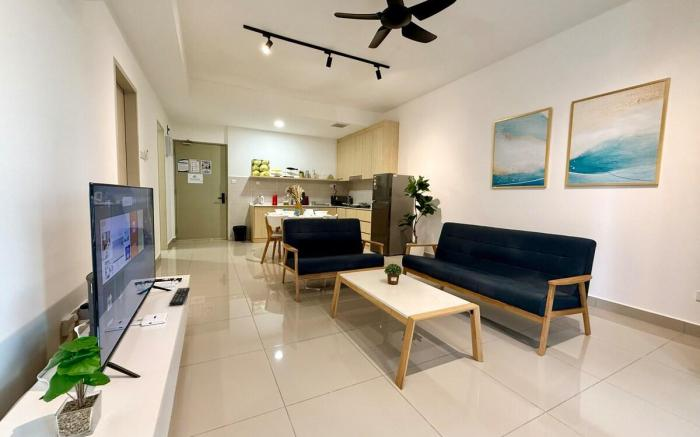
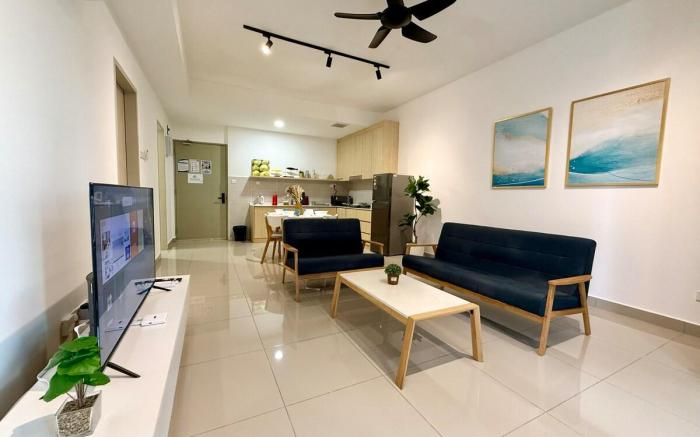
- remote control (180, 295)
